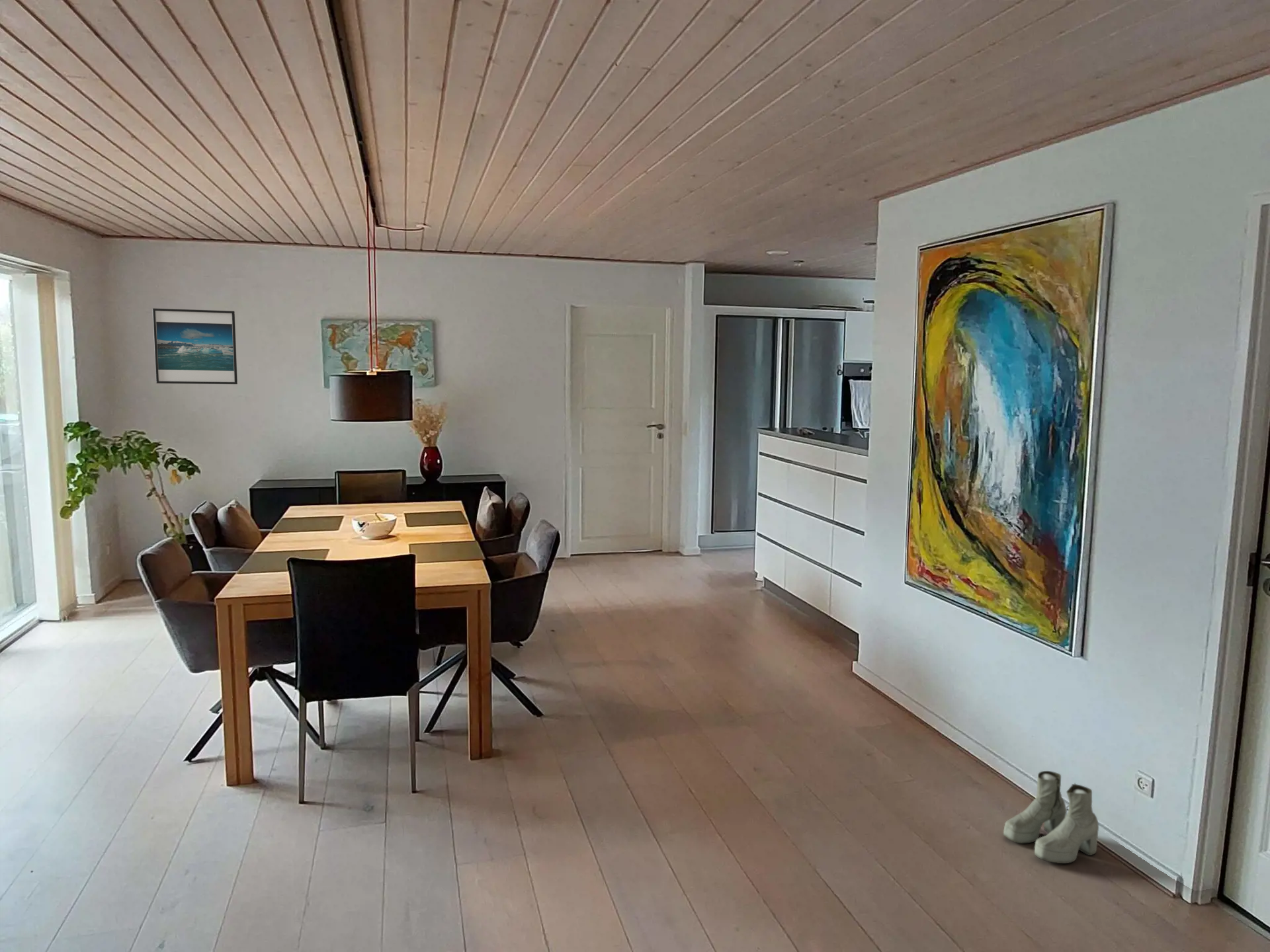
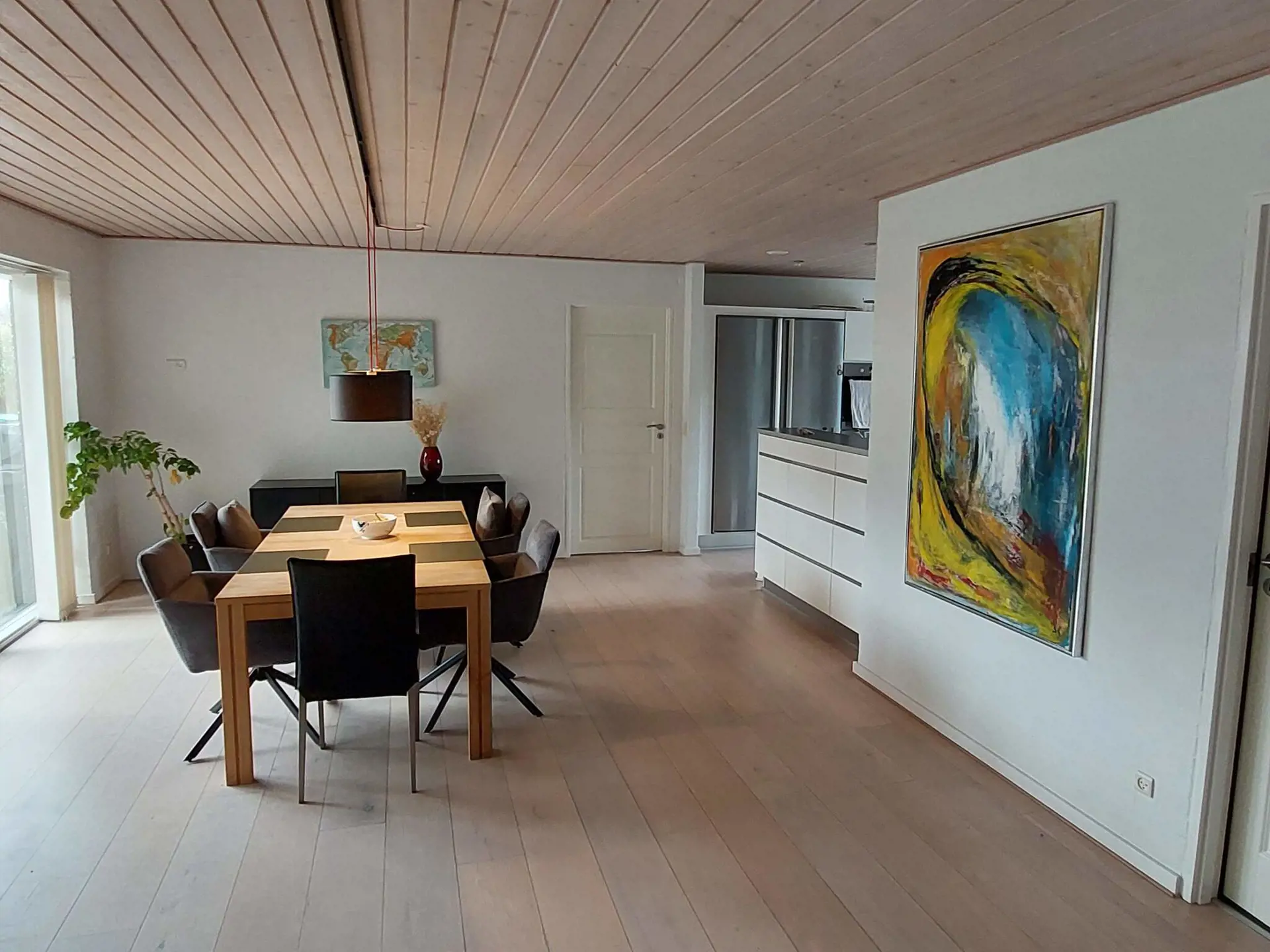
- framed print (195, 346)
- boots (1052, 814)
